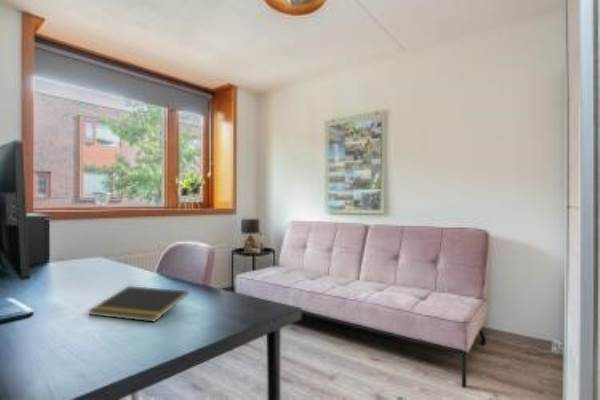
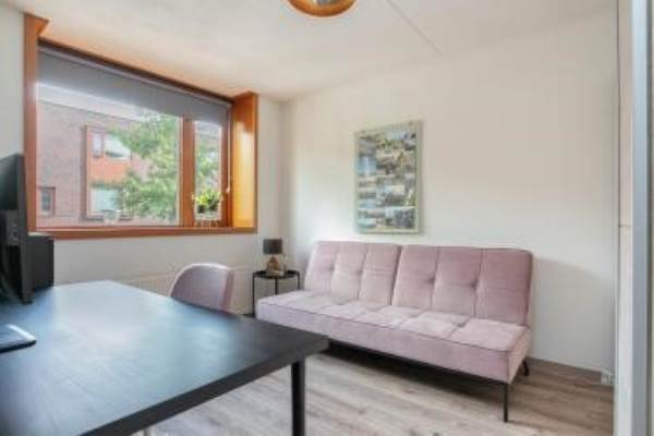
- notepad (140, 302)
